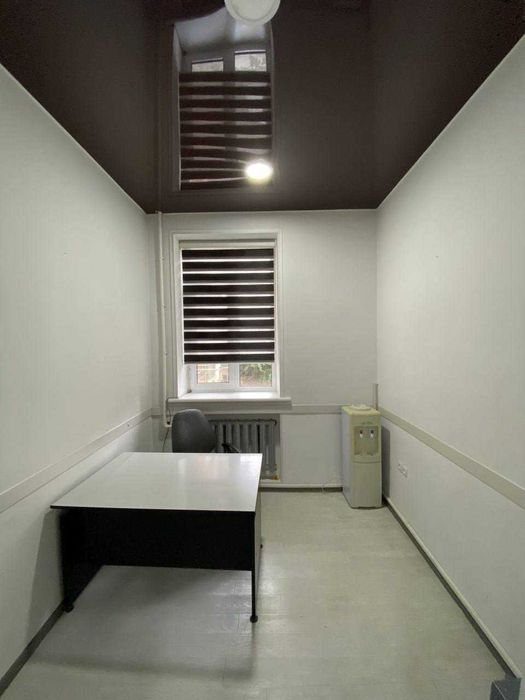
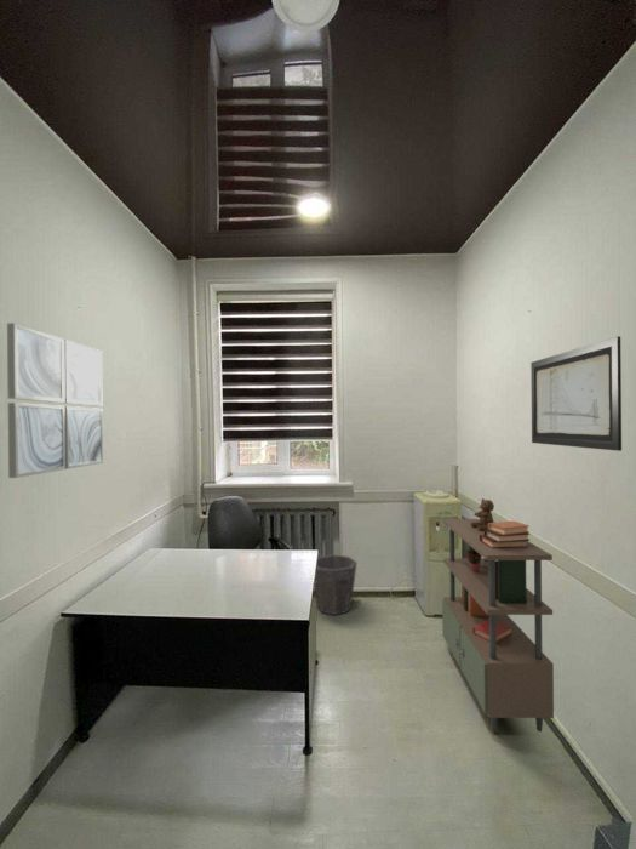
+ wall art (62, 401)
+ shelving unit (486, 594)
+ waste bin (333, 585)
+ wall art (568, 398)
